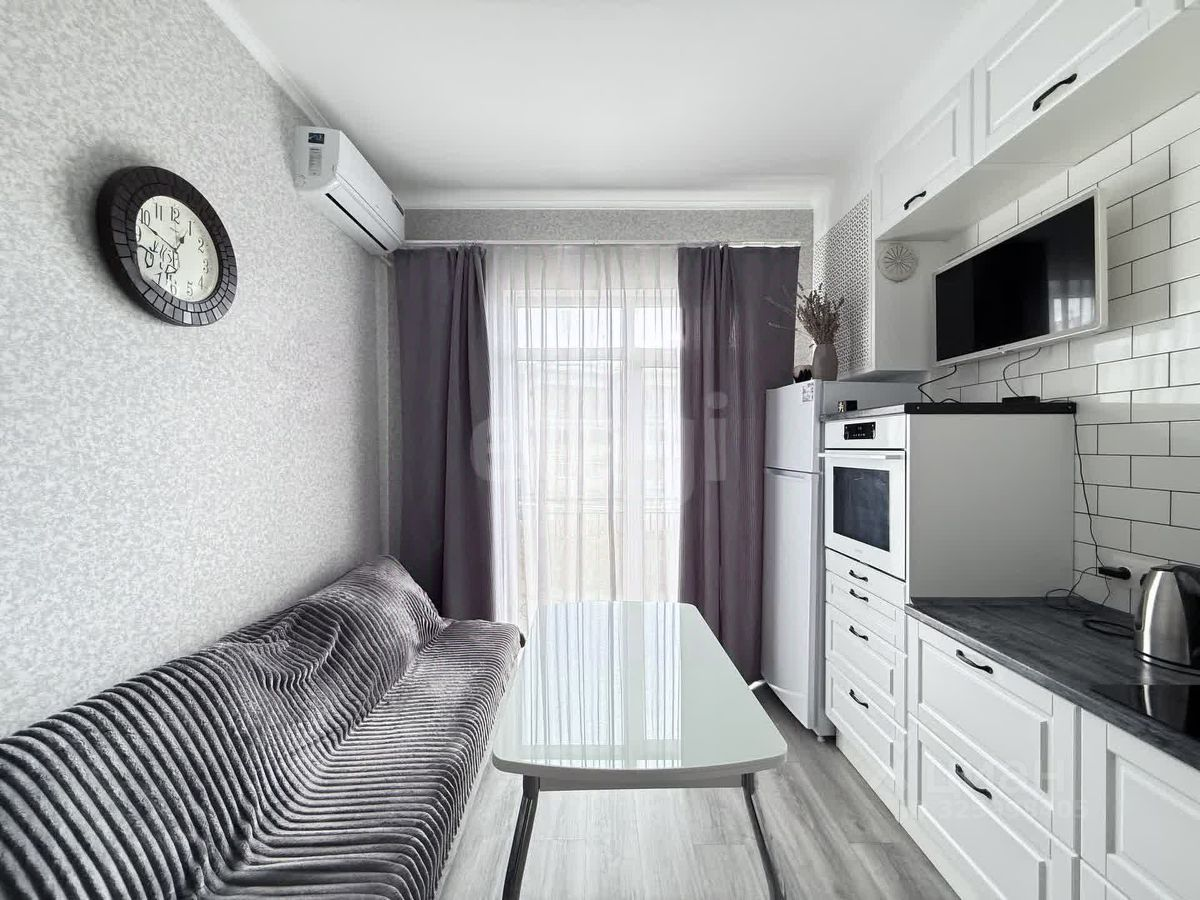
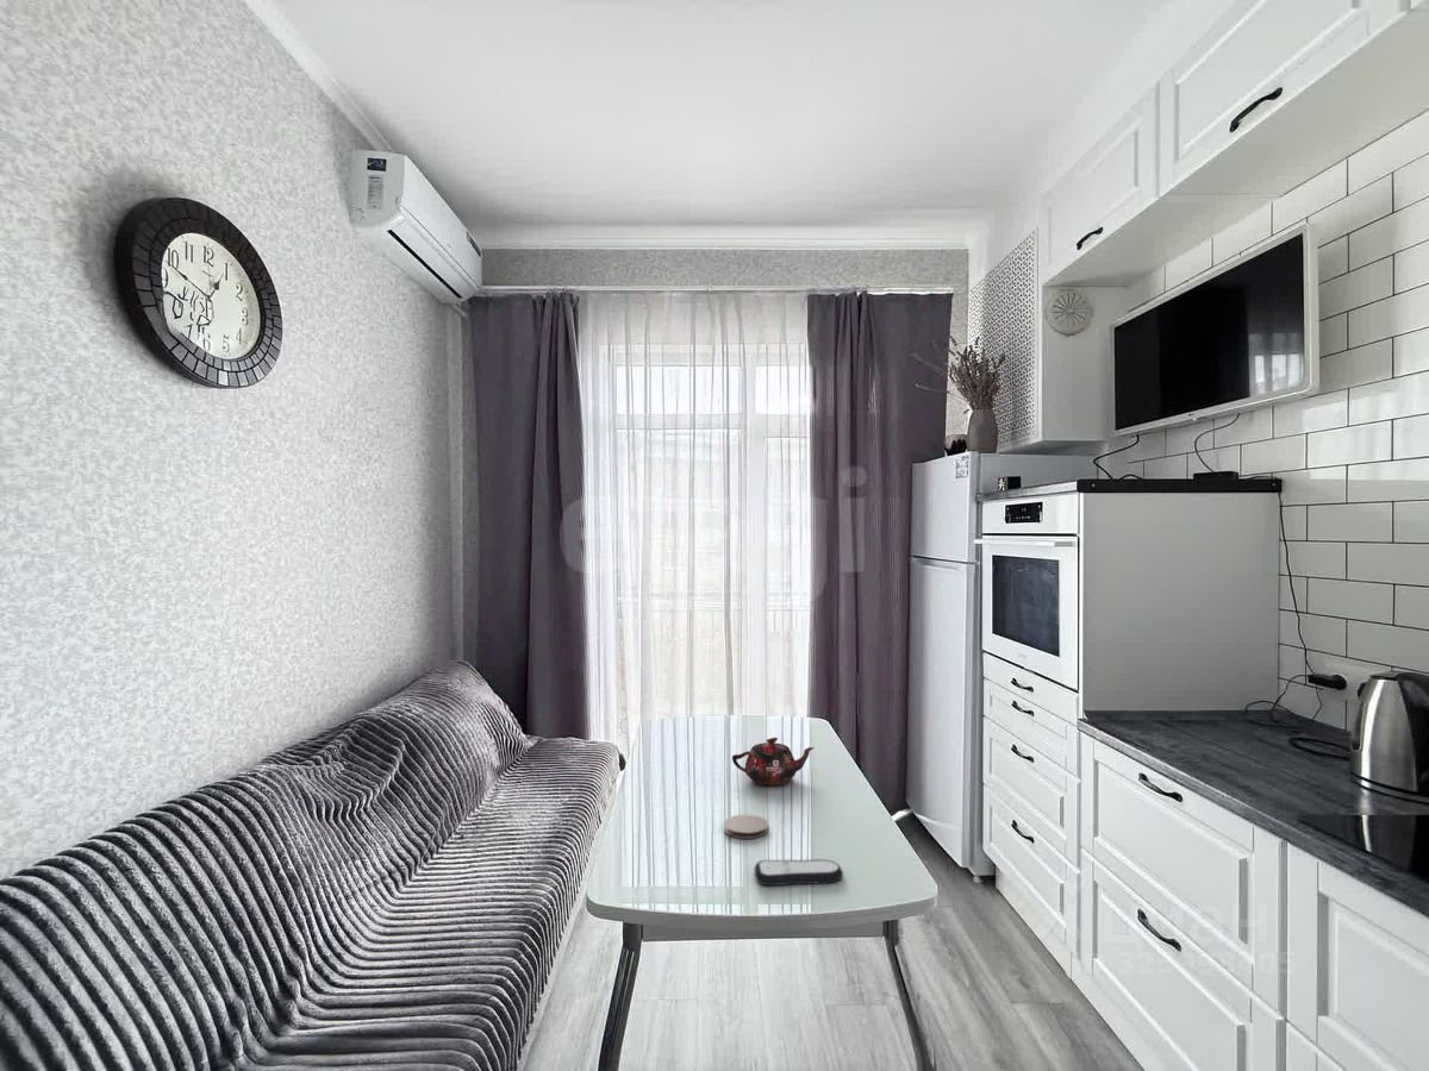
+ teapot (773, 758)
+ remote control (798, 871)
+ coaster (745, 826)
